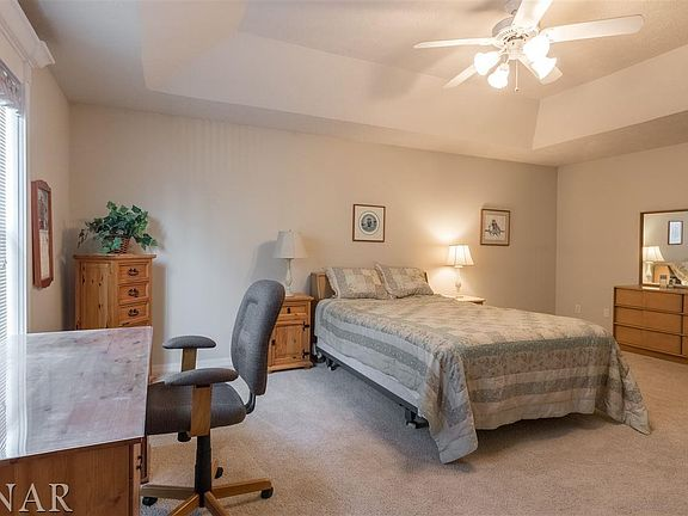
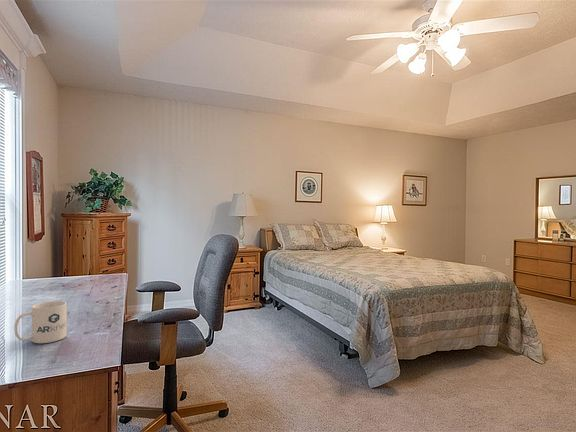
+ mug (43, 322)
